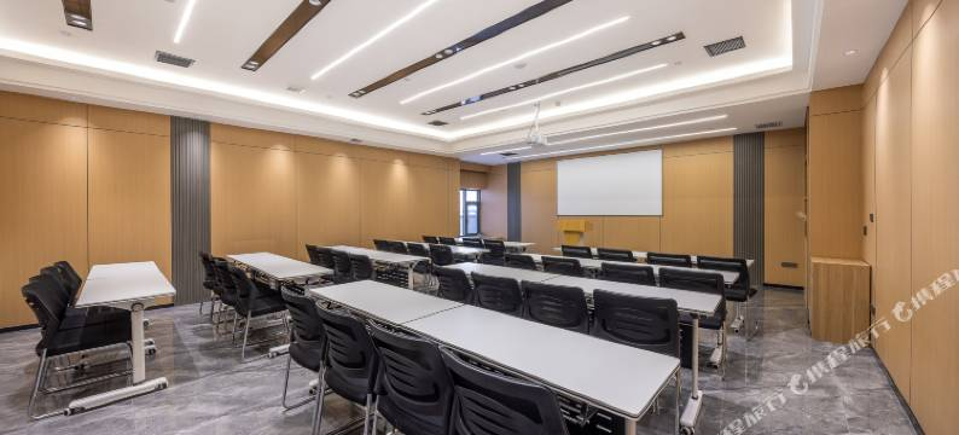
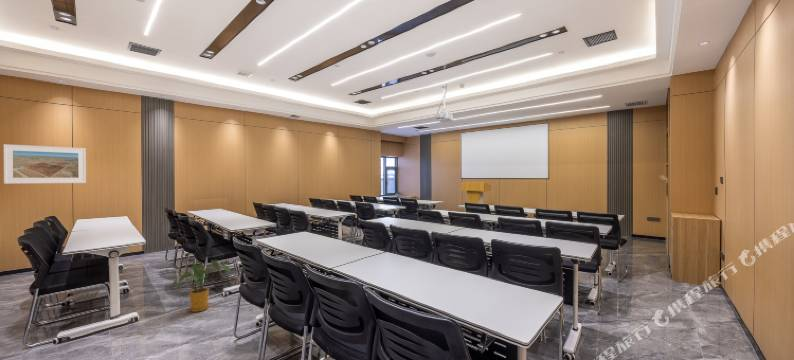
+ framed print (47, 164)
+ house plant (200, 284)
